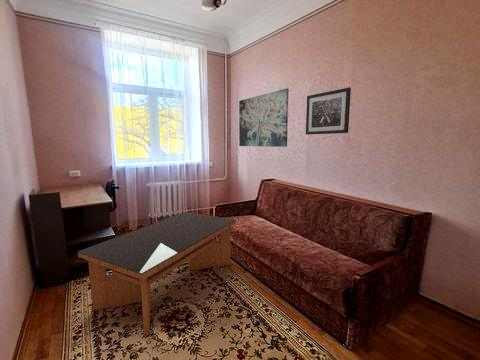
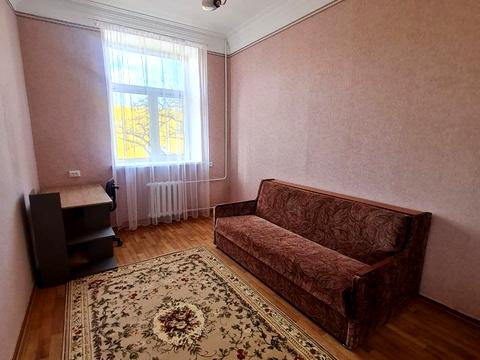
- coffee table (171, 258)
- wall art (326, 113)
- wall art (260, 121)
